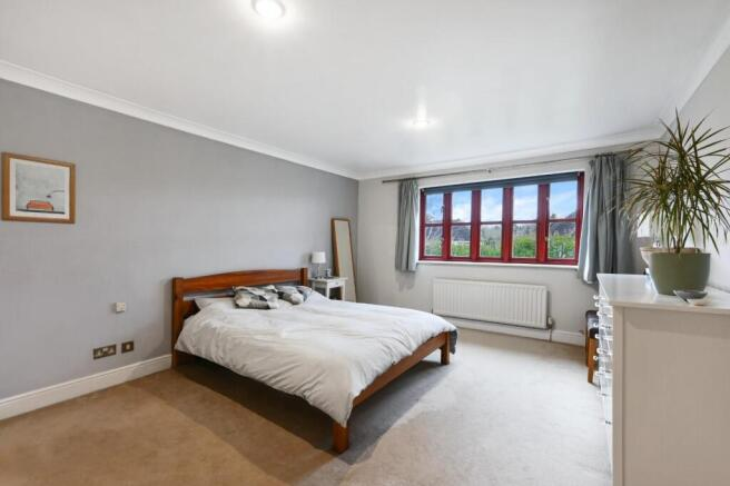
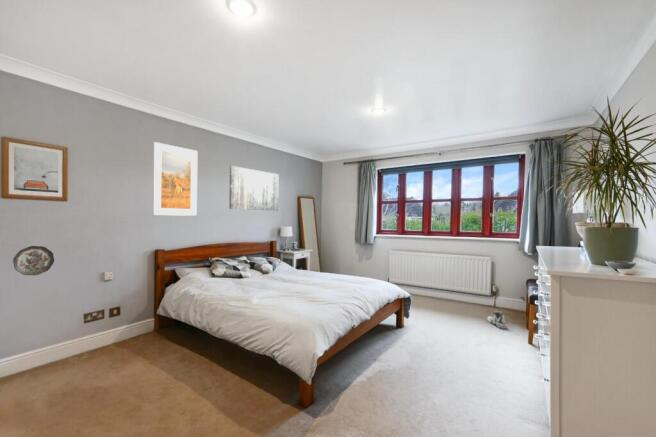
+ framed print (176, 181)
+ wall art (256, 190)
+ decorative plate (34, 260)
+ sneaker (496, 316)
